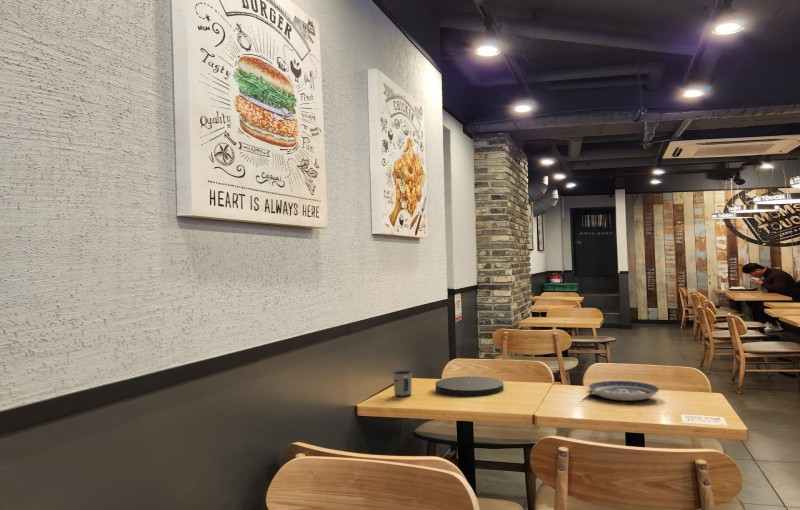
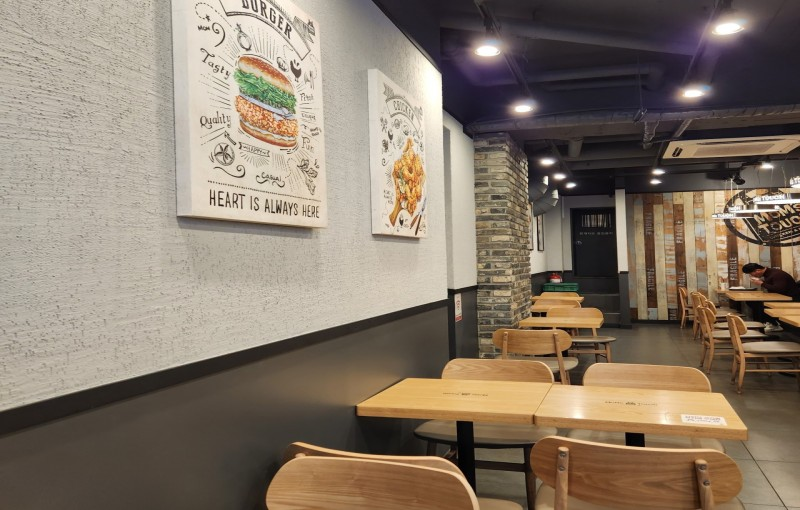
- mug (403, 384)
- plate (623, 392)
- plate (469, 386)
